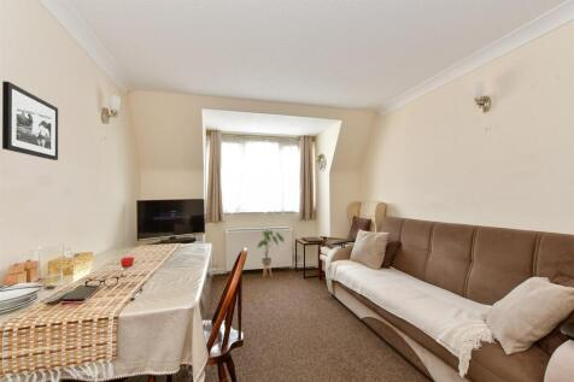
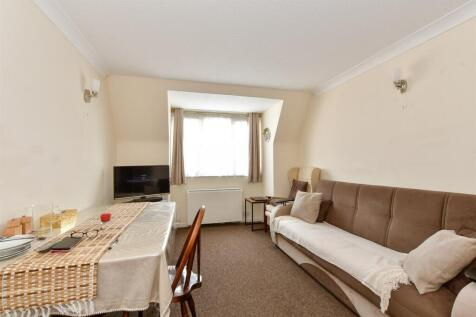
- house plant (268, 252)
- picture frame (34, 125)
